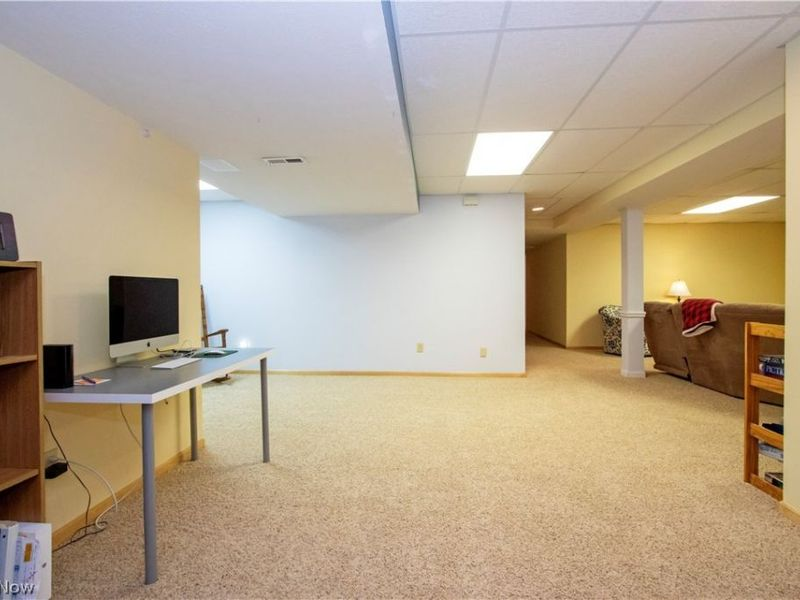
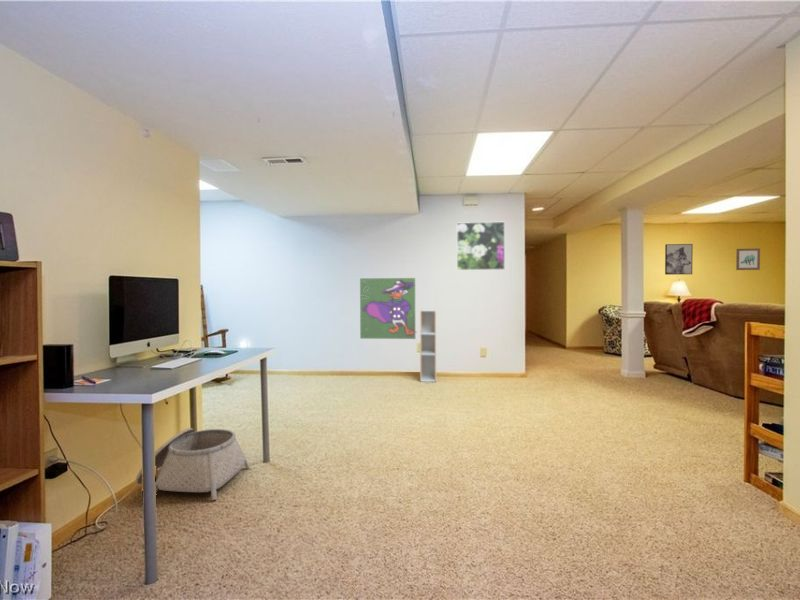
+ basket (191, 456)
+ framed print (480, 246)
+ pixel art (388, 308)
+ wall art (678, 259)
+ shelf unit (428, 344)
+ wall art (748, 259)
